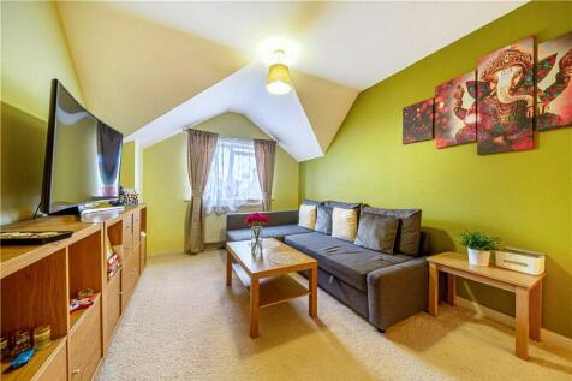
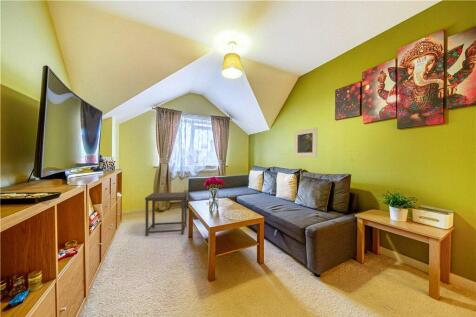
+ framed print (304, 143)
+ side table (171, 222)
